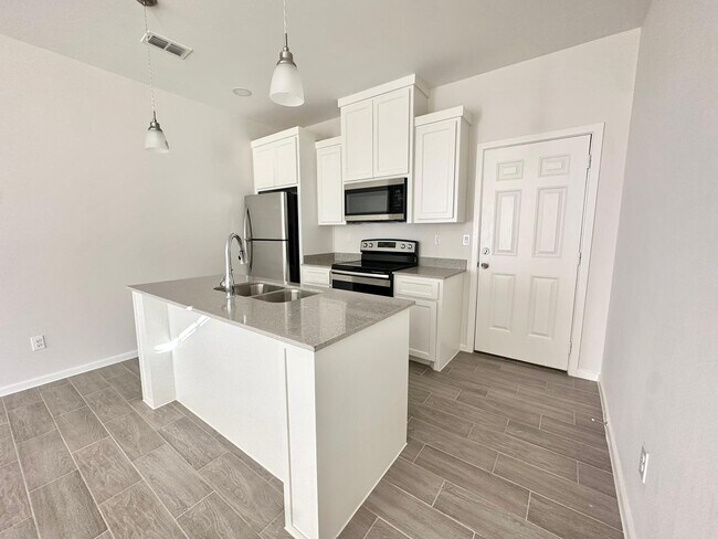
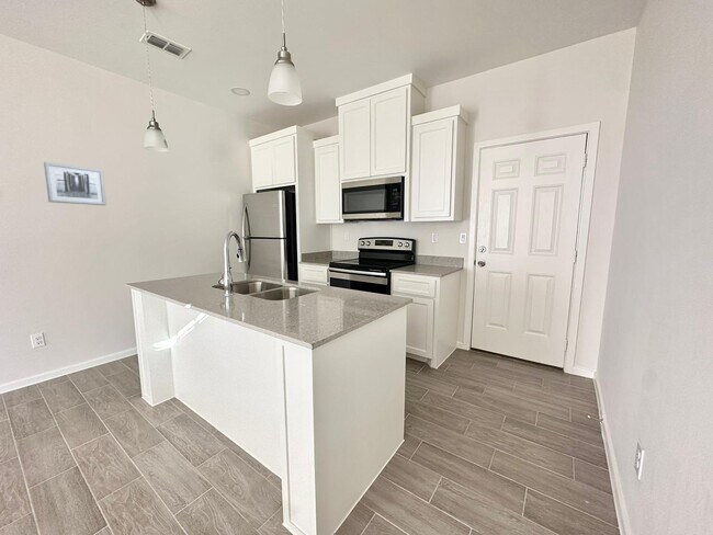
+ wall art (77, 184)
